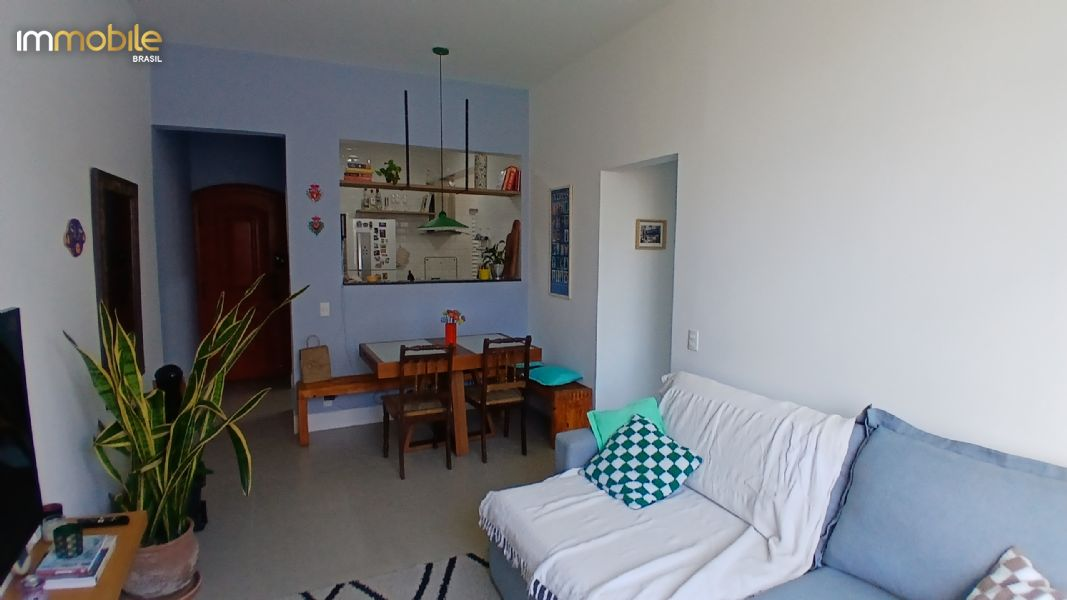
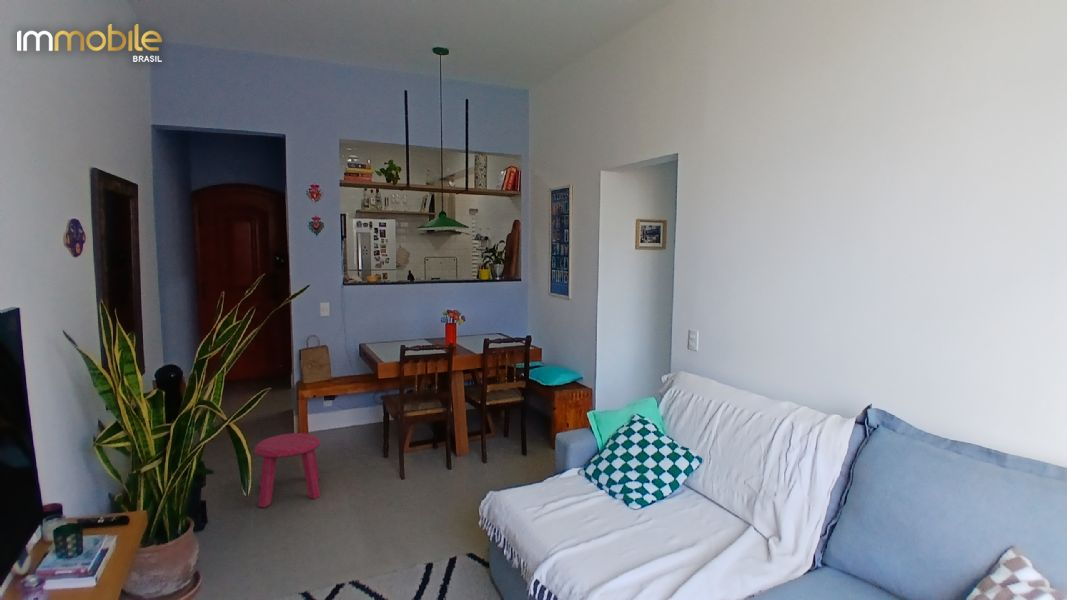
+ stool (288, 456)
